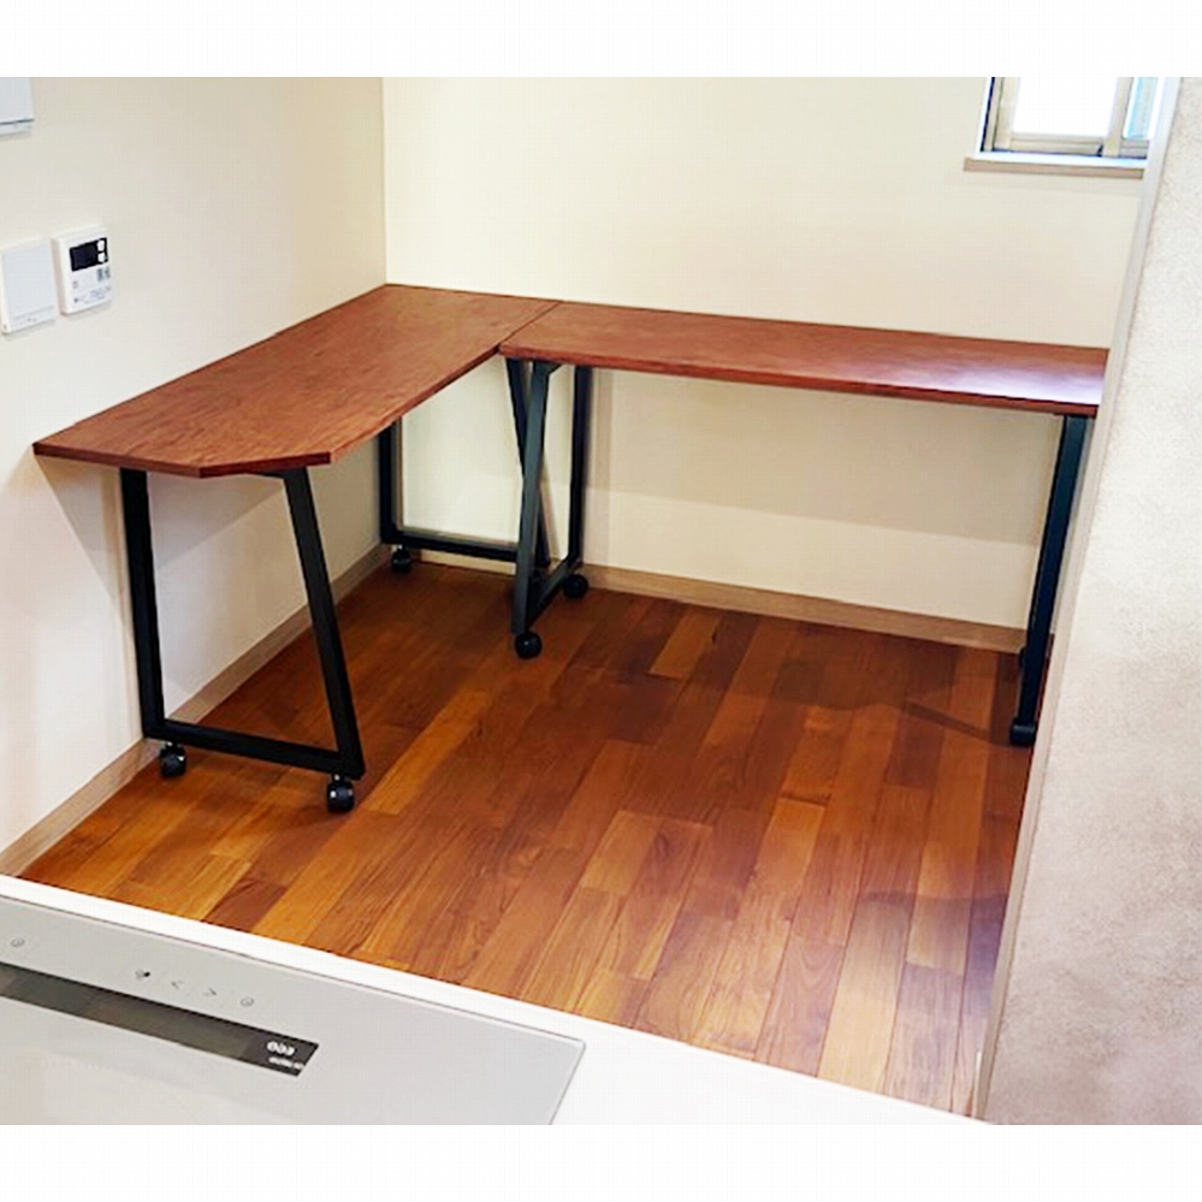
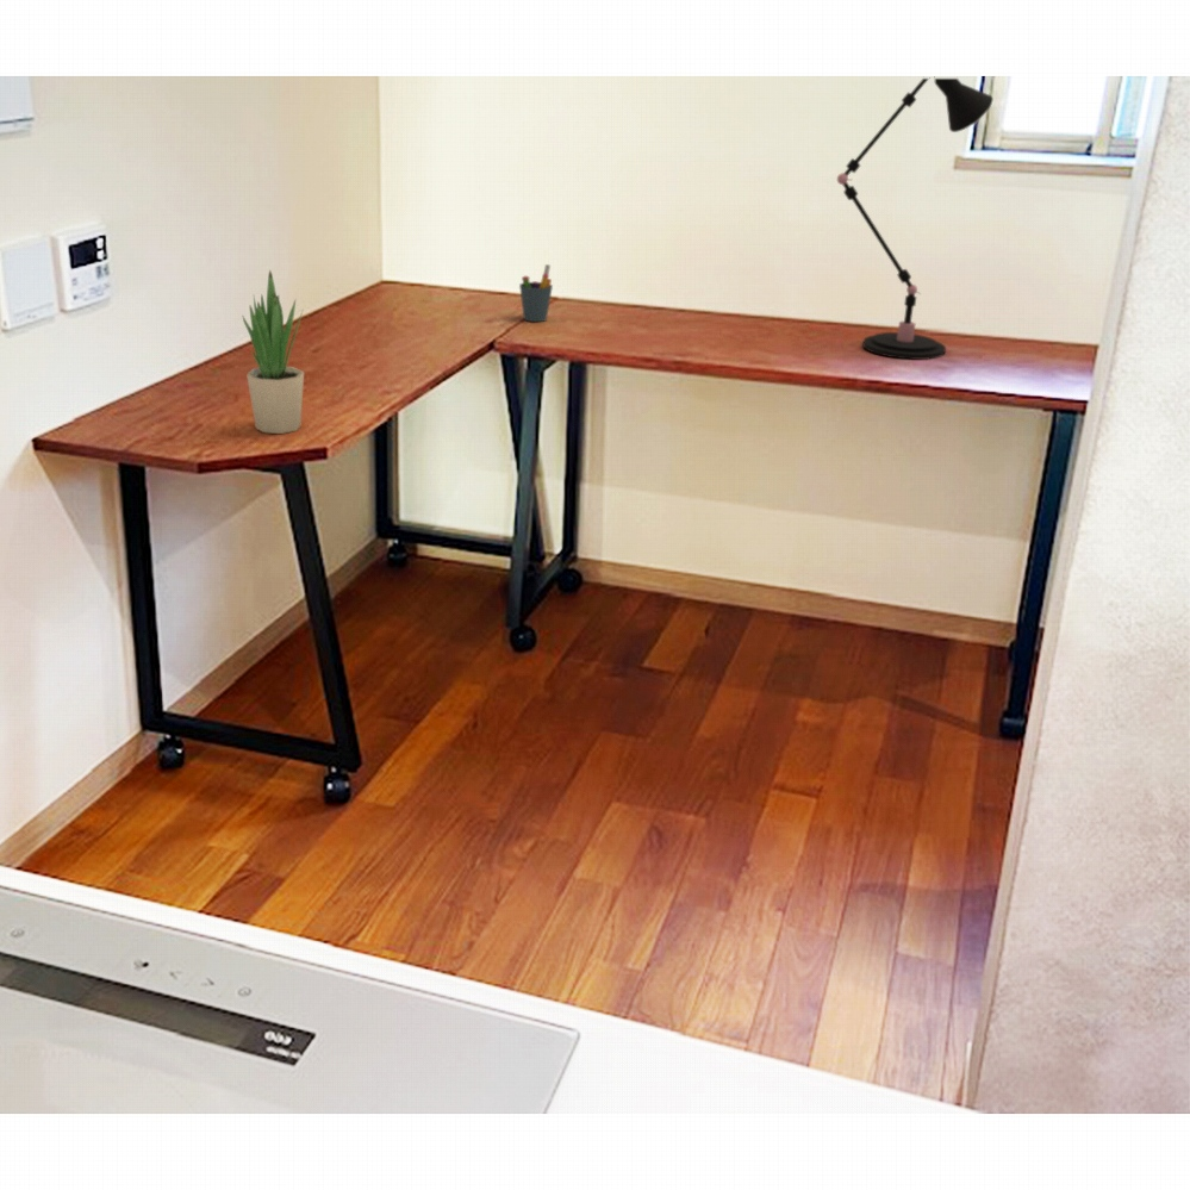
+ potted plant (269, 351)
+ desk lamp (876, 228)
+ pen holder (536, 293)
